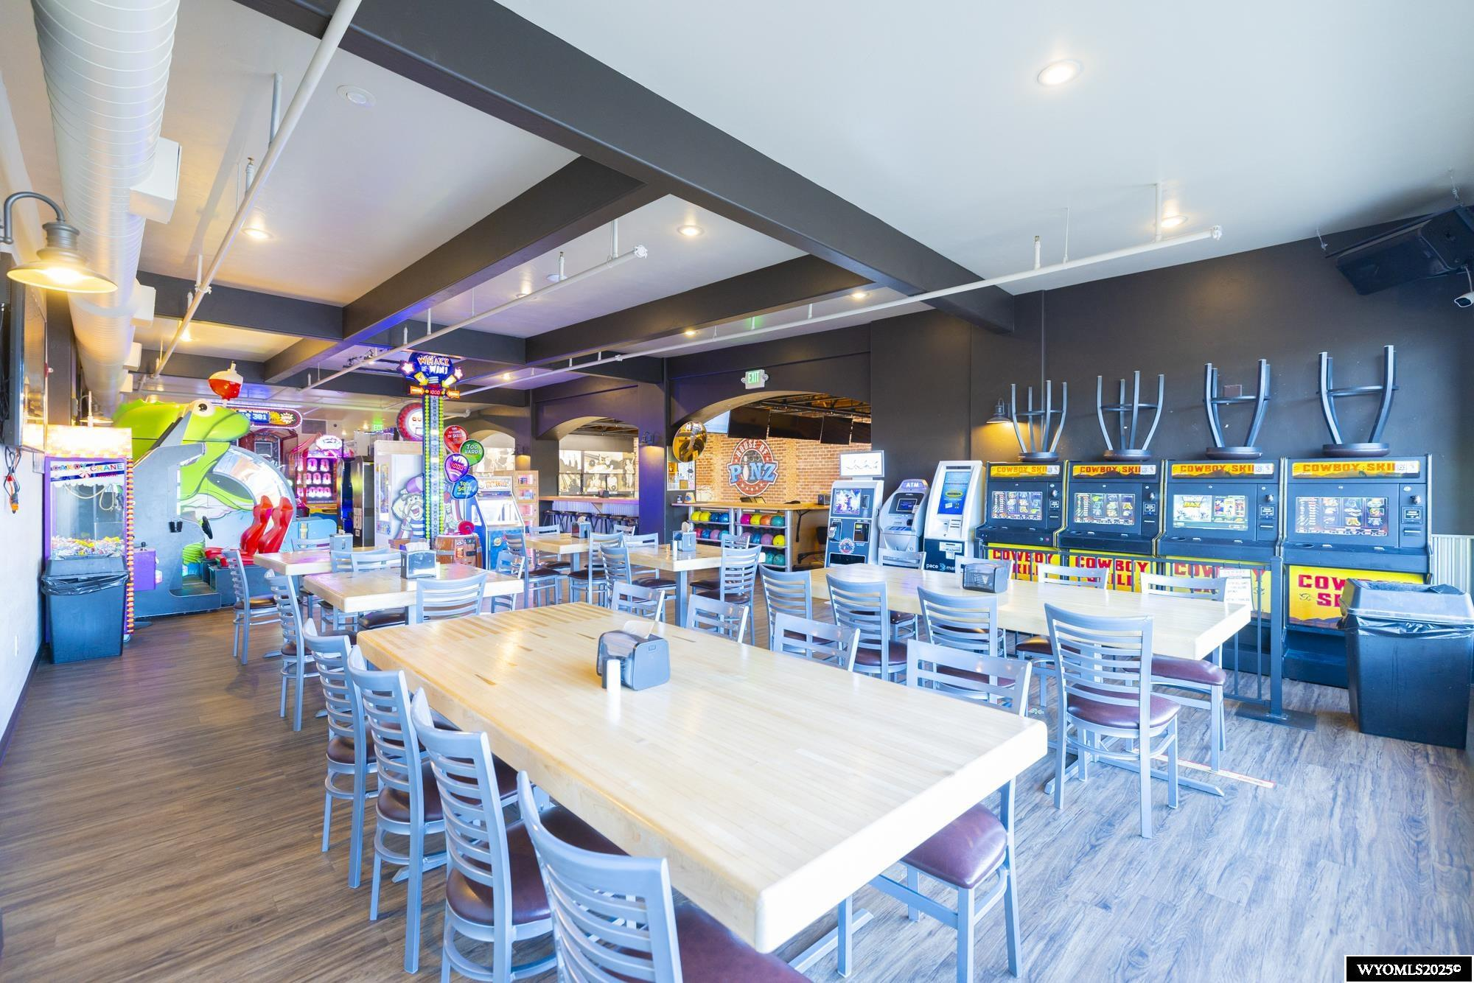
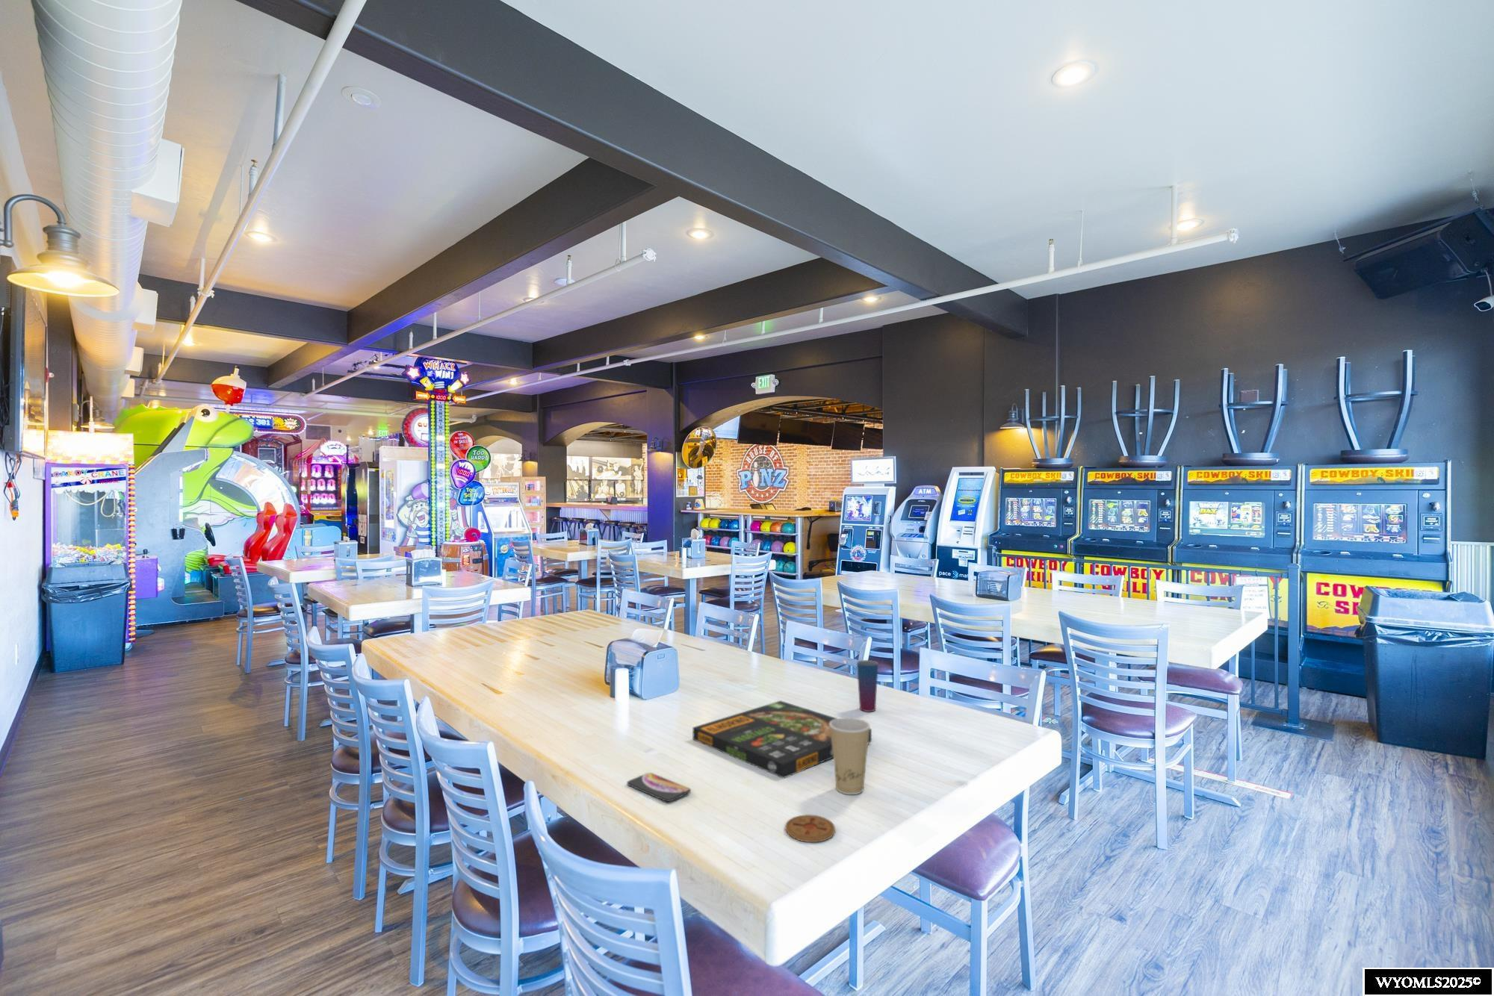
+ paper cup (849, 756)
+ smartphone (658, 786)
+ cup (867, 686)
+ coaster (809, 828)
+ pizza box (781, 734)
